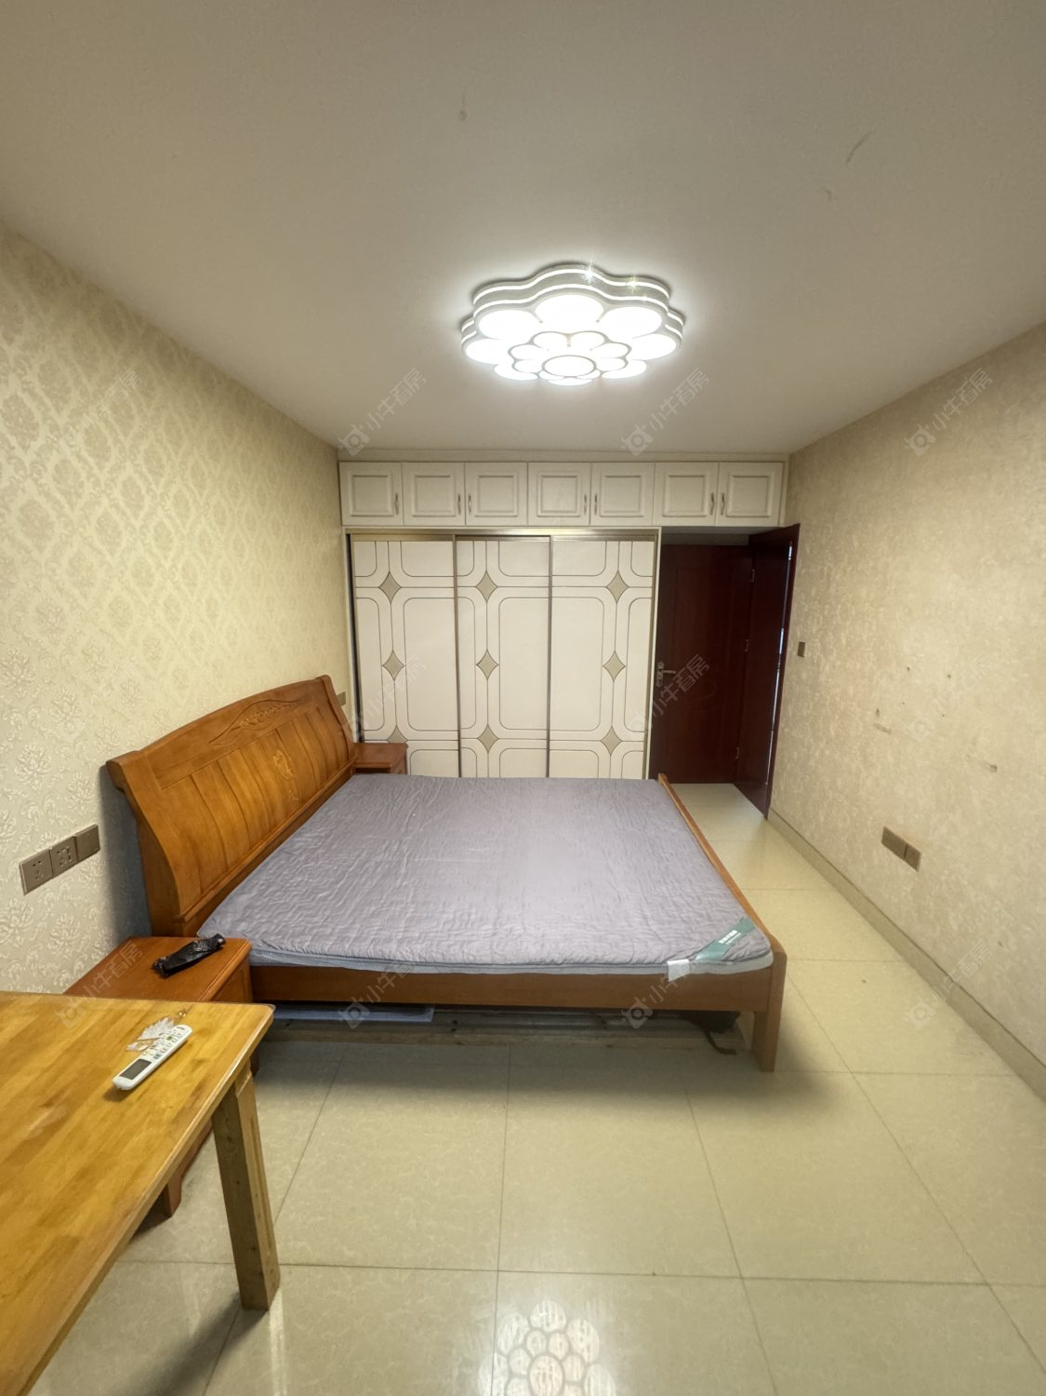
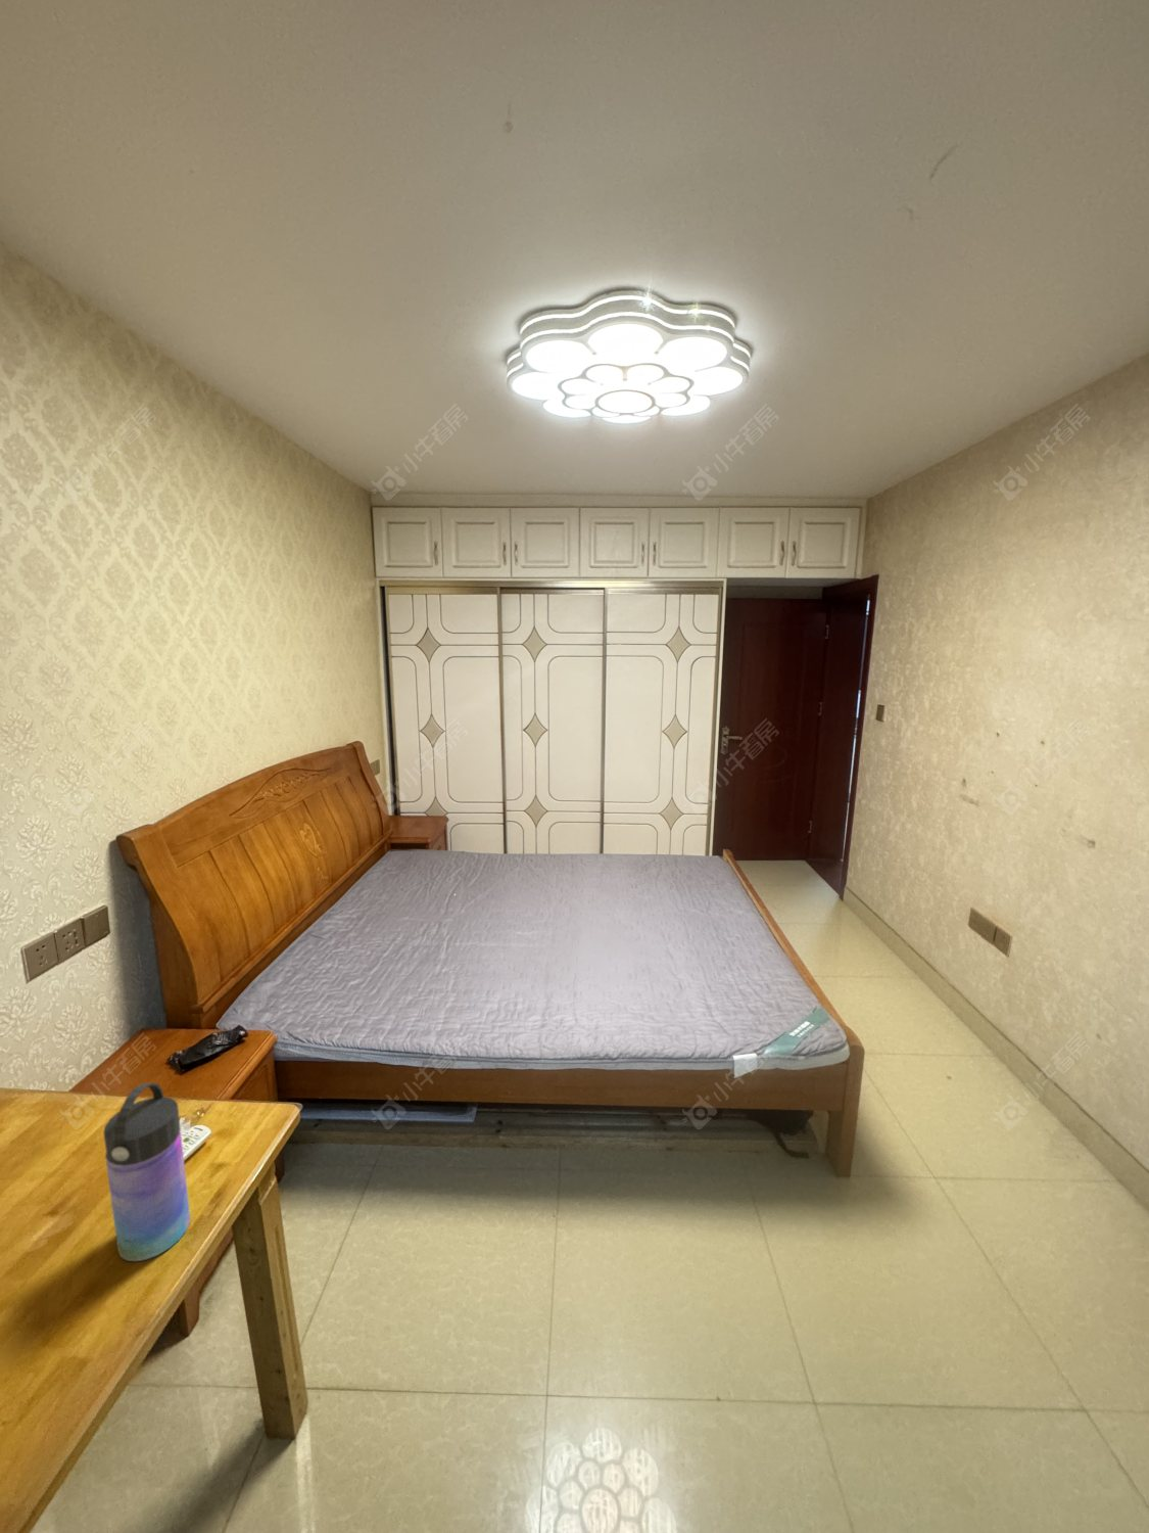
+ water bottle (146, 1162)
